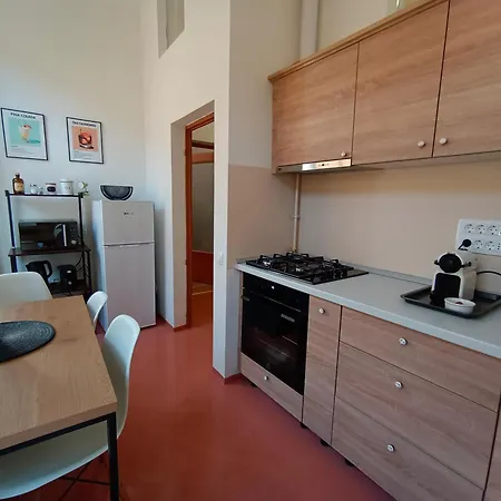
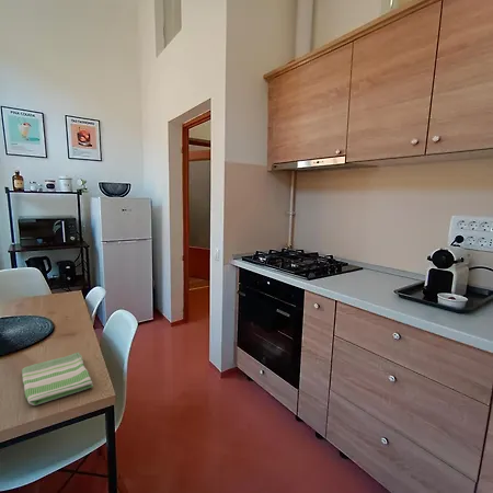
+ dish towel (57, 376)
